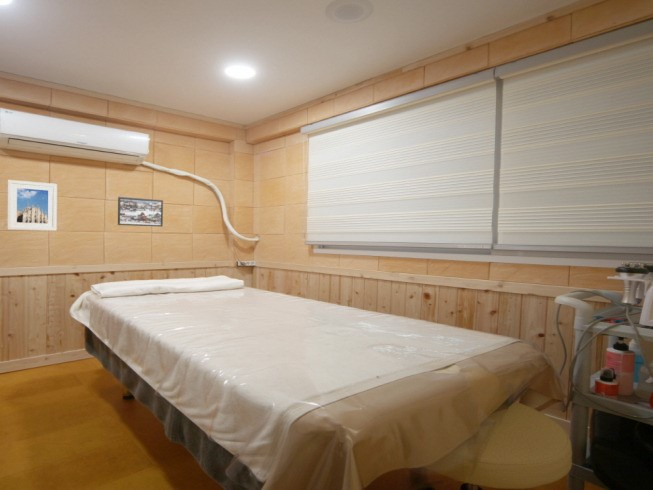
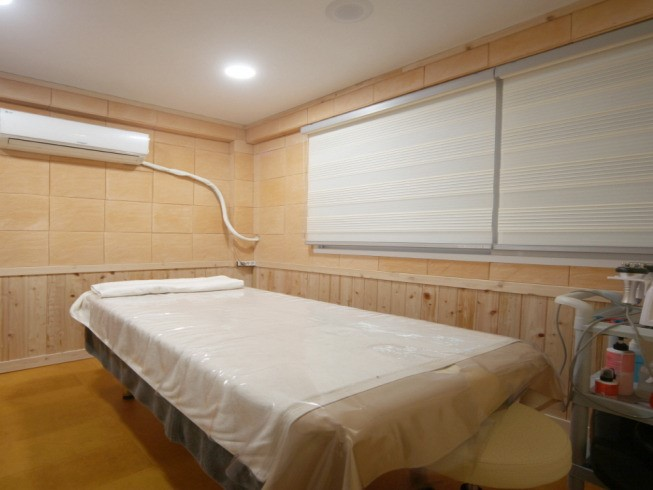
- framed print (141, 212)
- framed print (32, 206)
